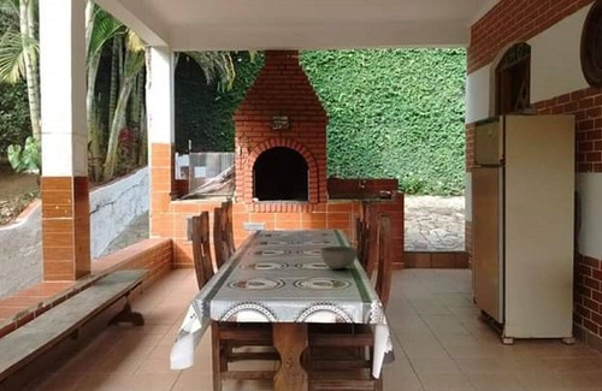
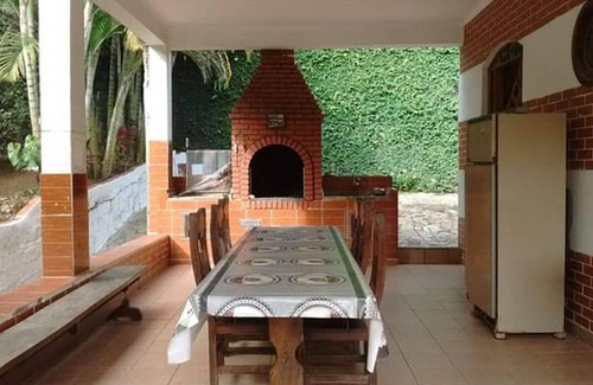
- bowl (338, 257)
